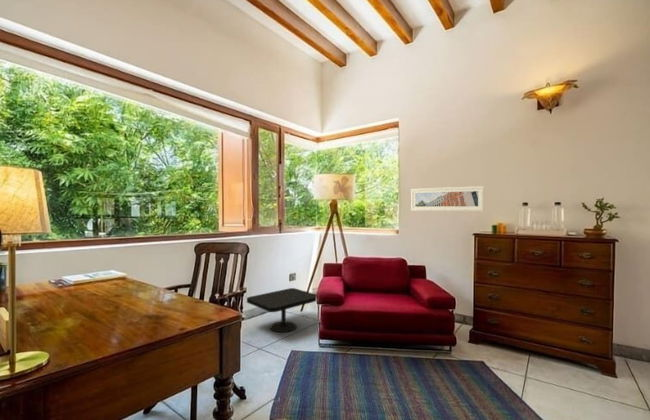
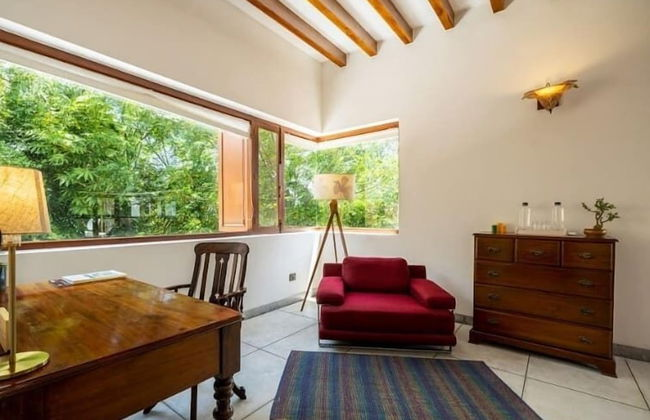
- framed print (445, 199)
- side table (283, 312)
